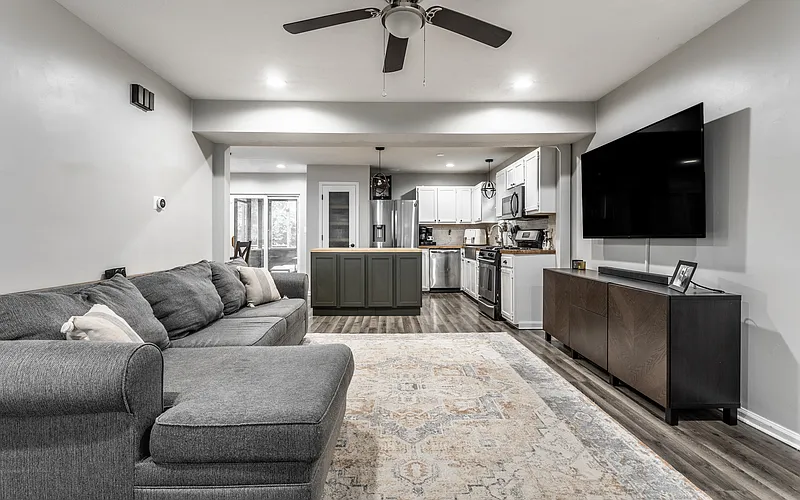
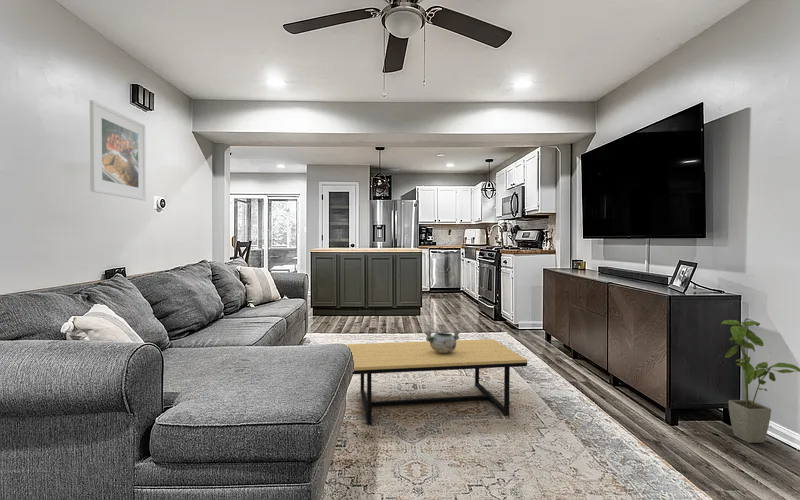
+ decorative bowl (443, 340)
+ house plant (750, 382)
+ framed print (120, 155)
+ coffee table (429, 370)
